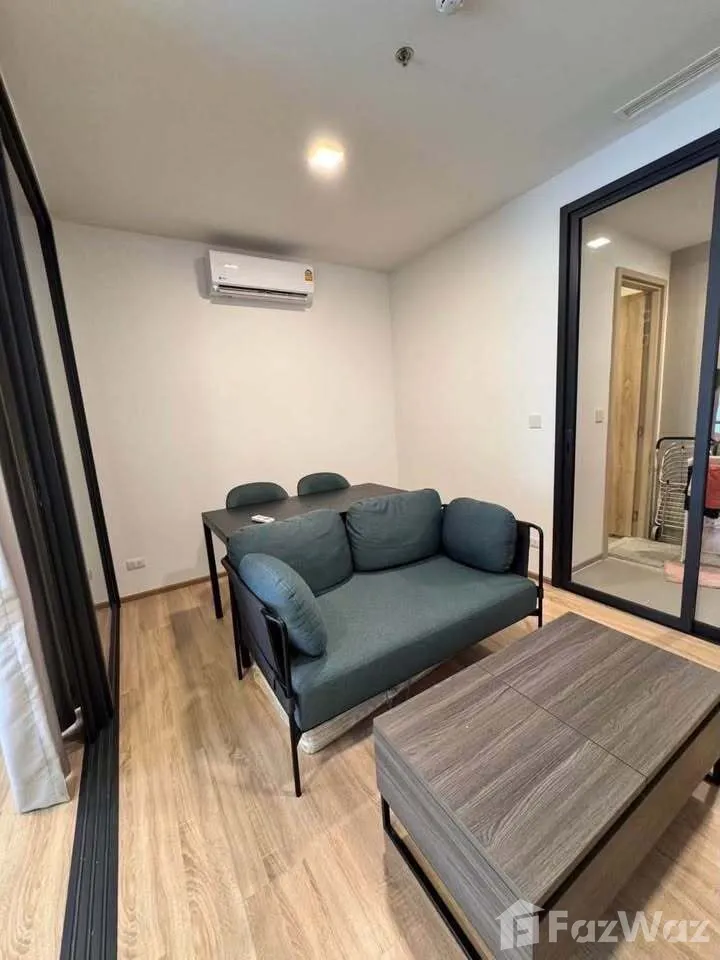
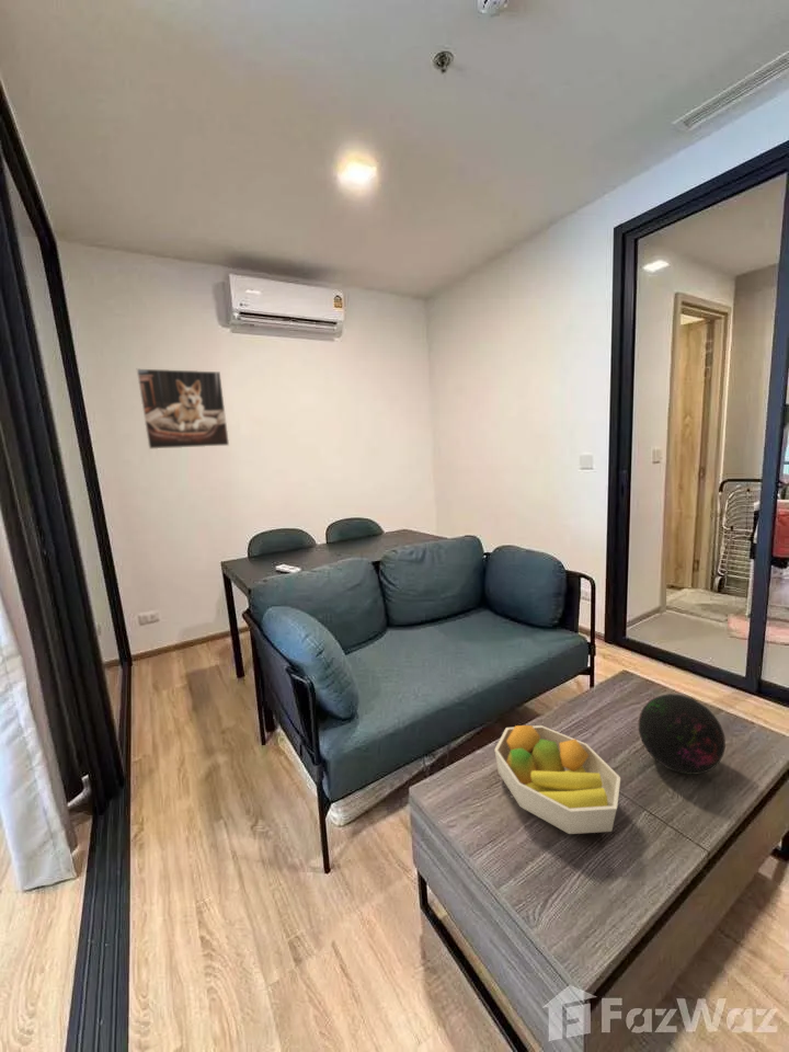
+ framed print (185, 409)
+ decorative orb (679, 732)
+ fruit bowl (553, 770)
